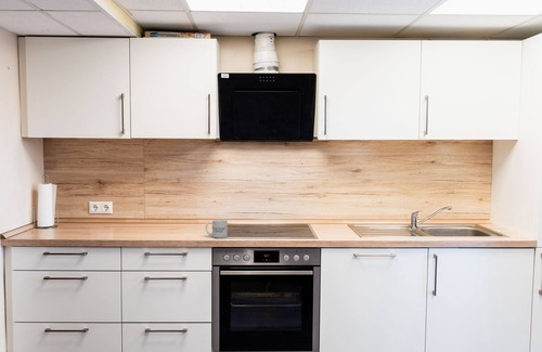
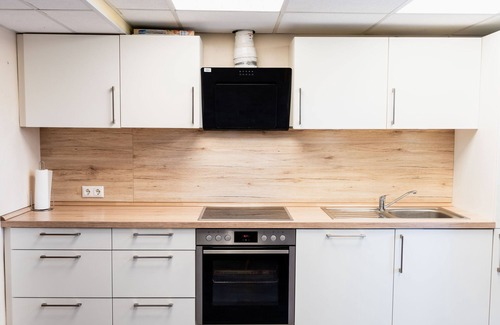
- mug (216, 227)
